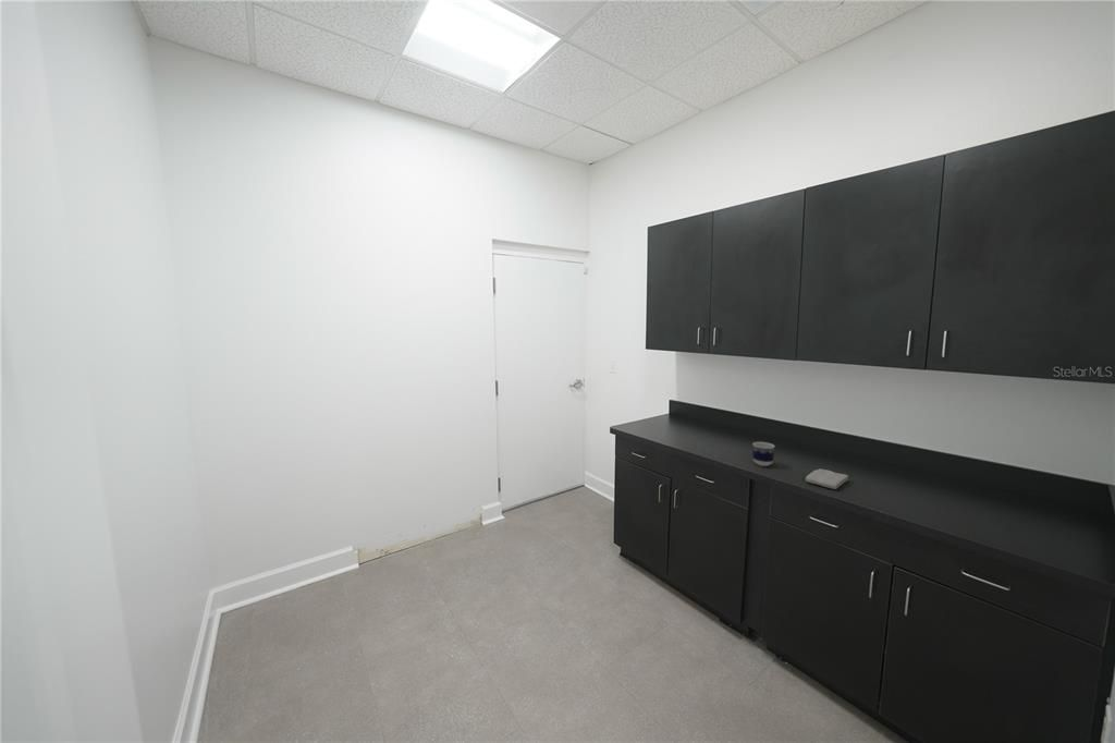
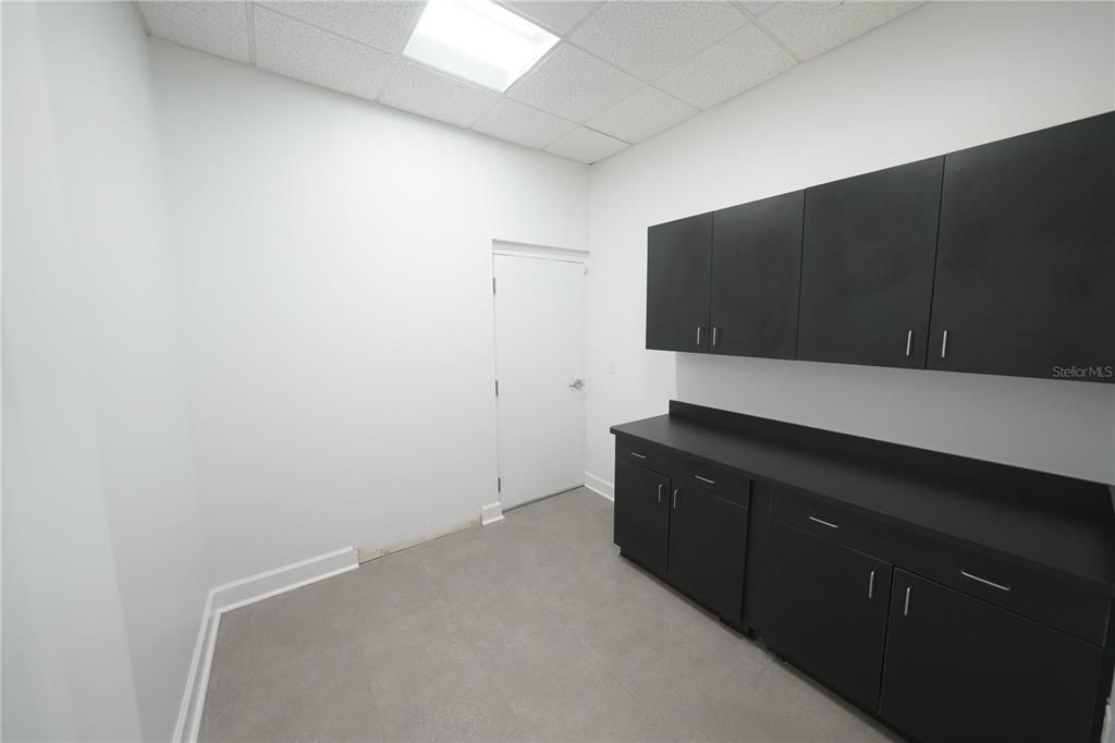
- washcloth (826, 477)
- cup (764, 453)
